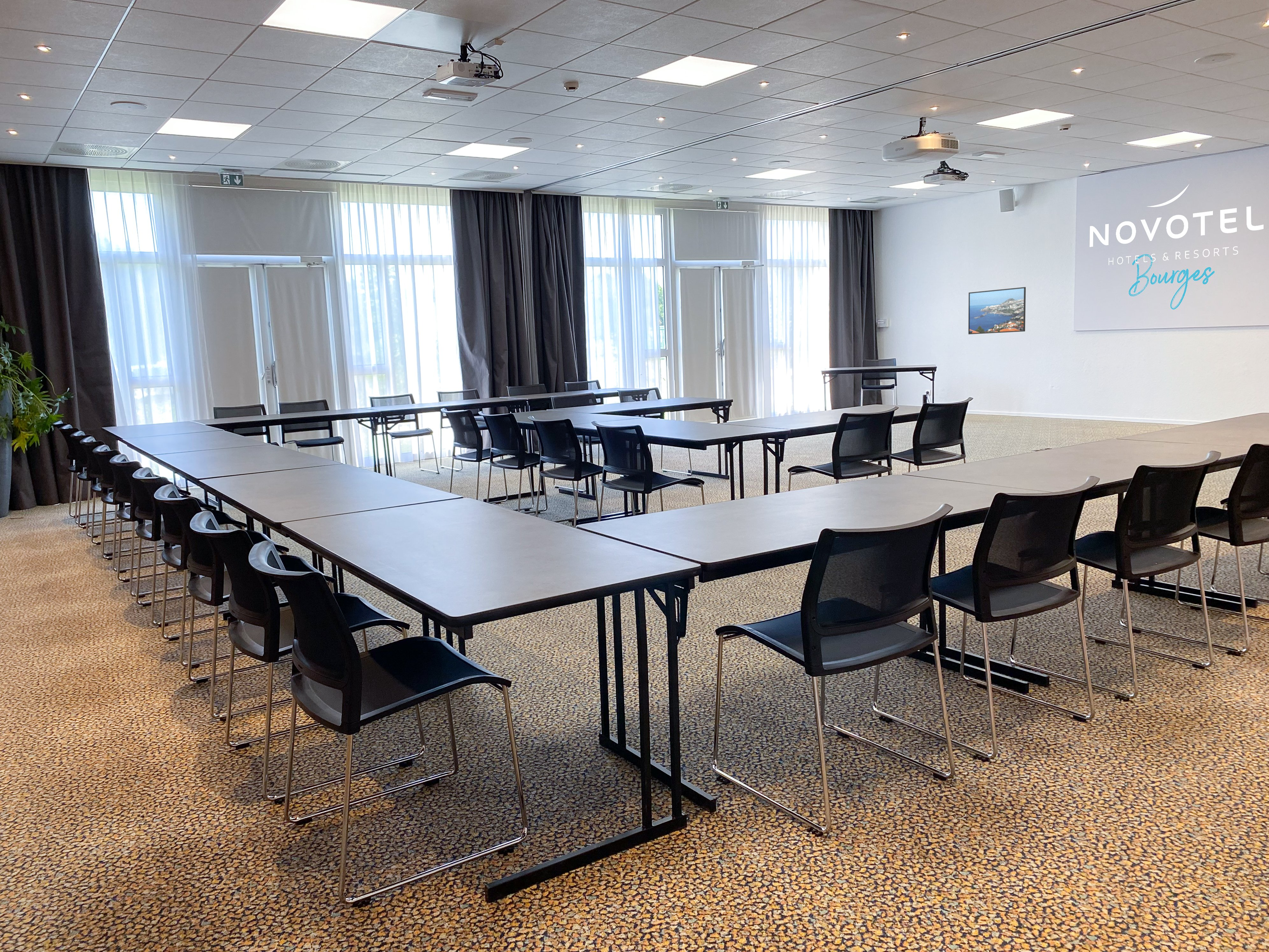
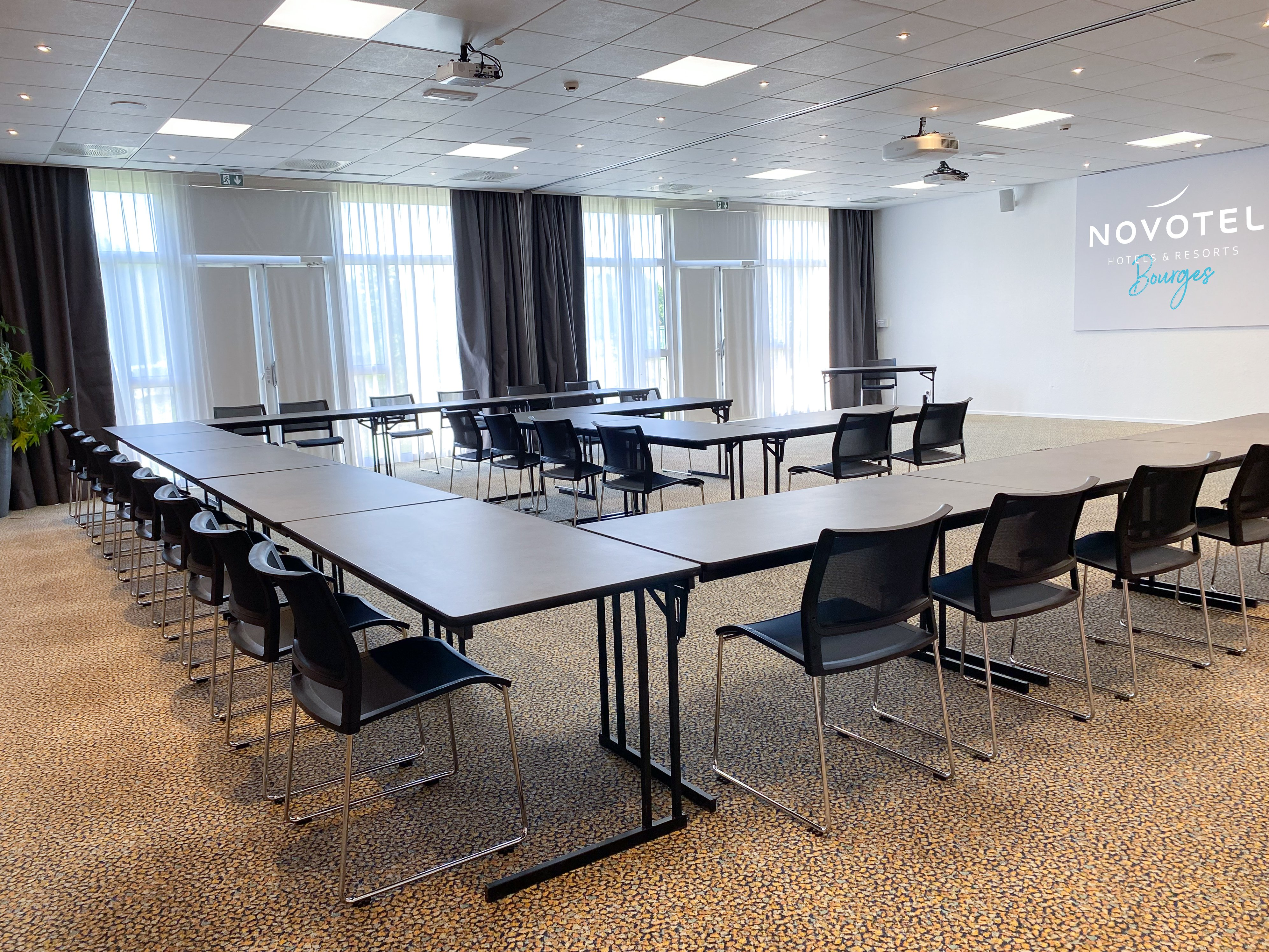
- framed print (996, 311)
